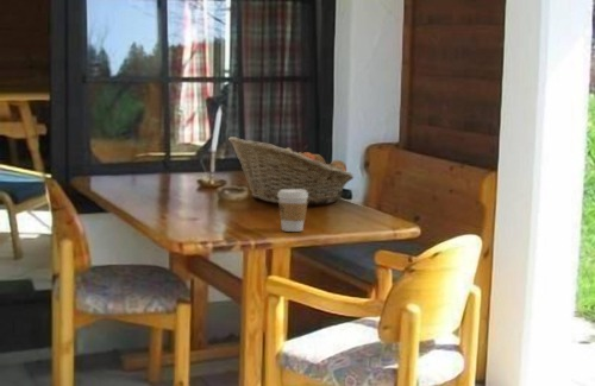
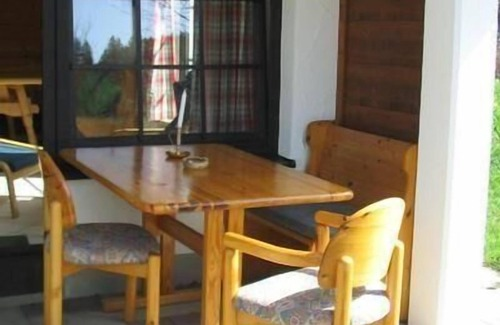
- fruit basket (289, 169)
- coffee cup (292, 209)
